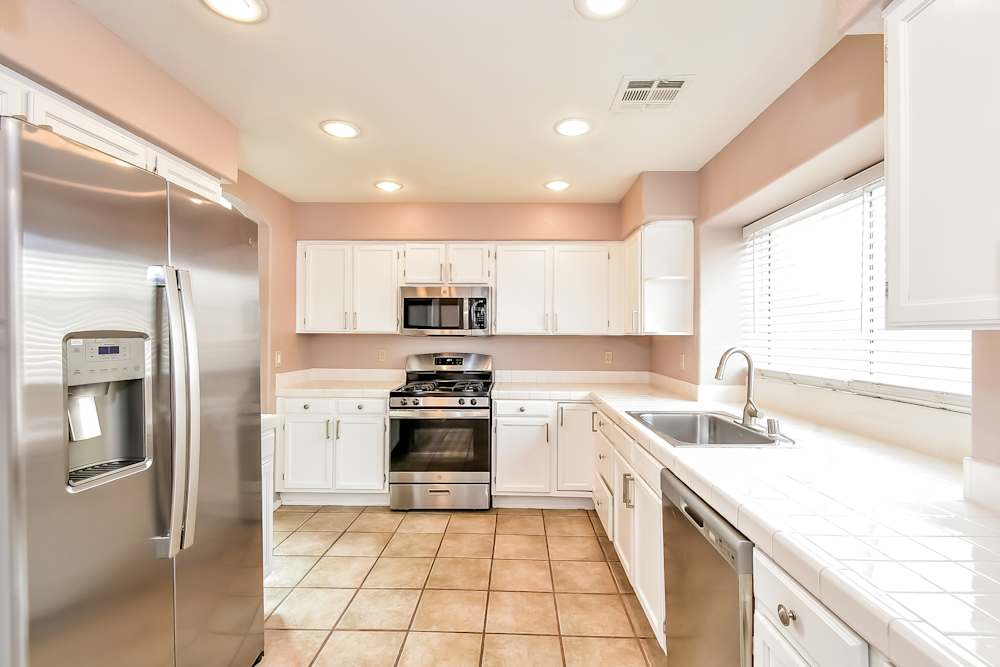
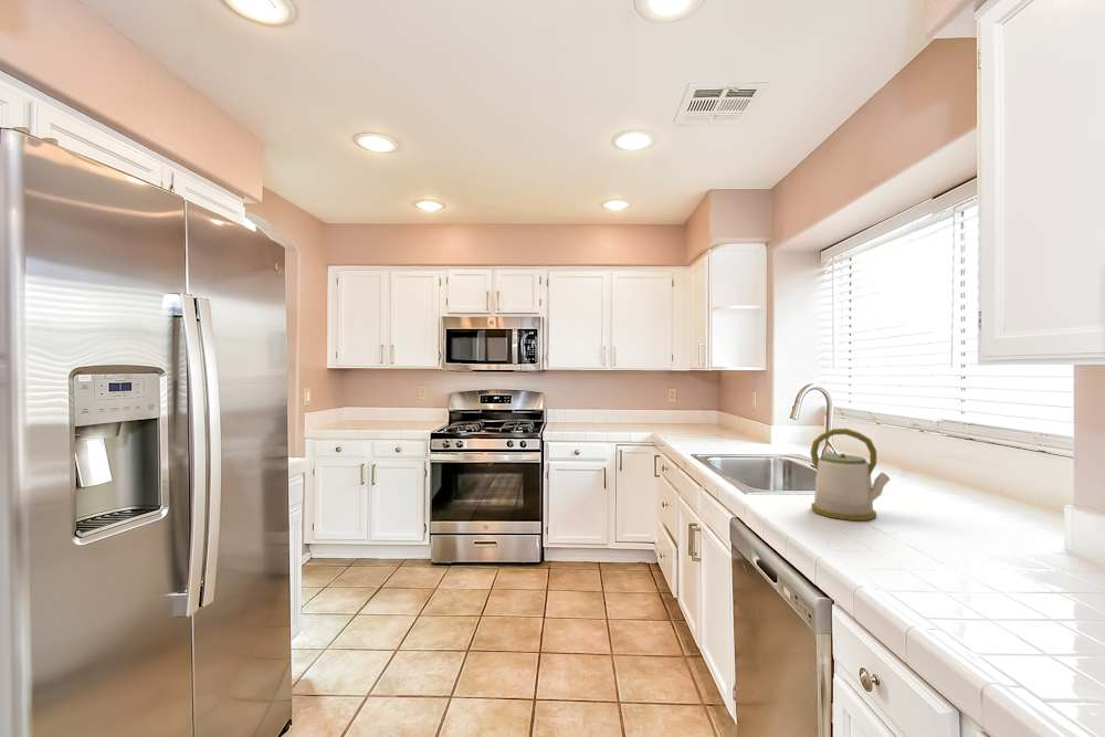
+ kettle (849, 471)
